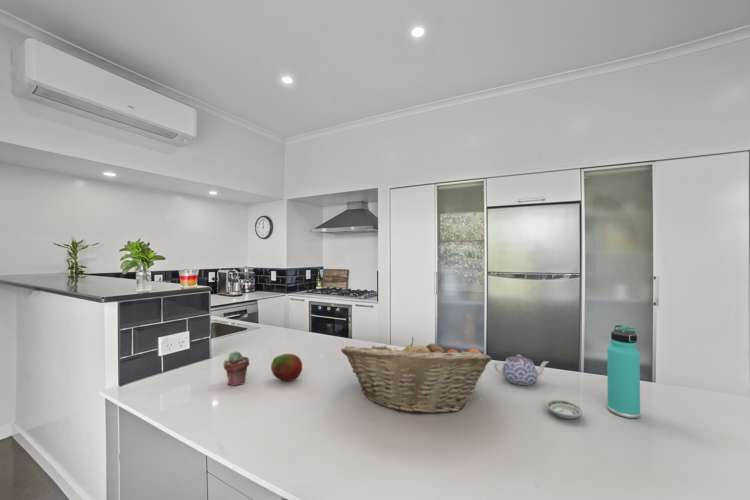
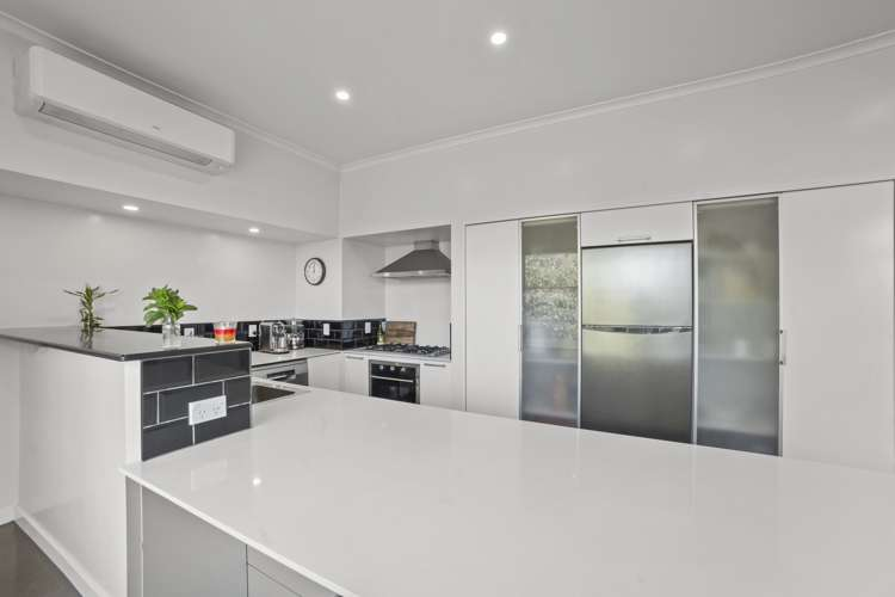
- fruit basket (413, 365)
- potted succulent (236, 366)
- teapot (521, 368)
- thermos bottle (623, 368)
- saucer (563, 410)
- fruit (286, 367)
